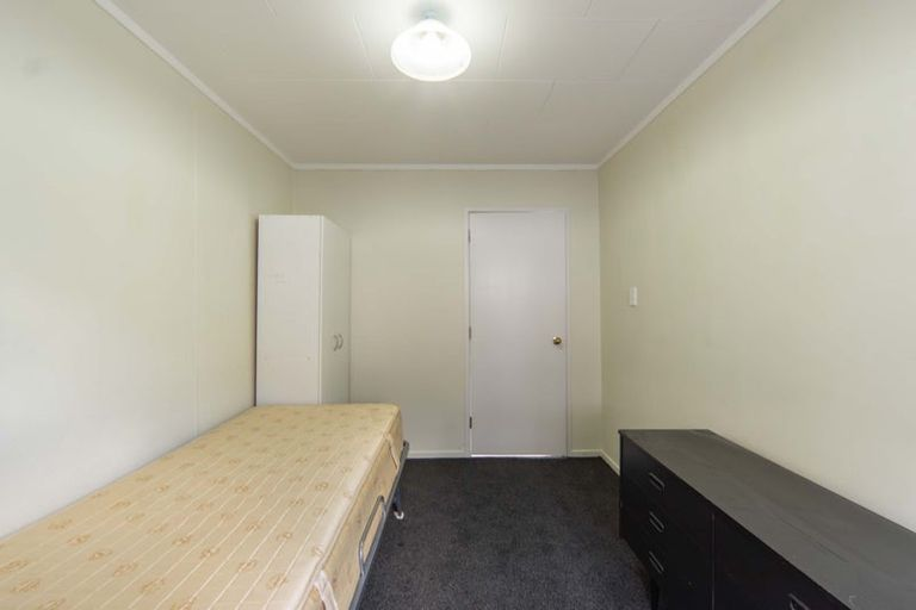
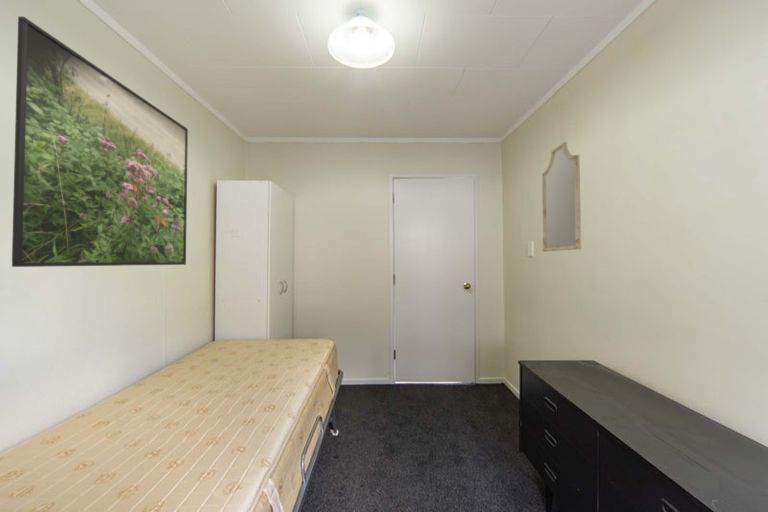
+ home mirror (559, 198)
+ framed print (126, 176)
